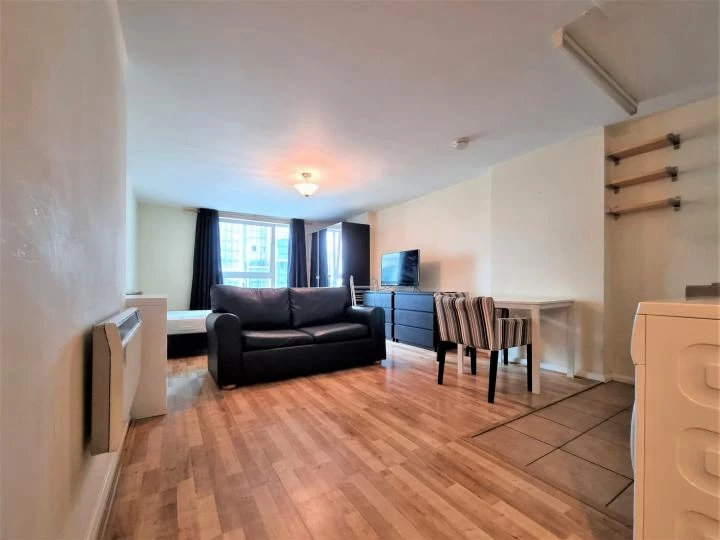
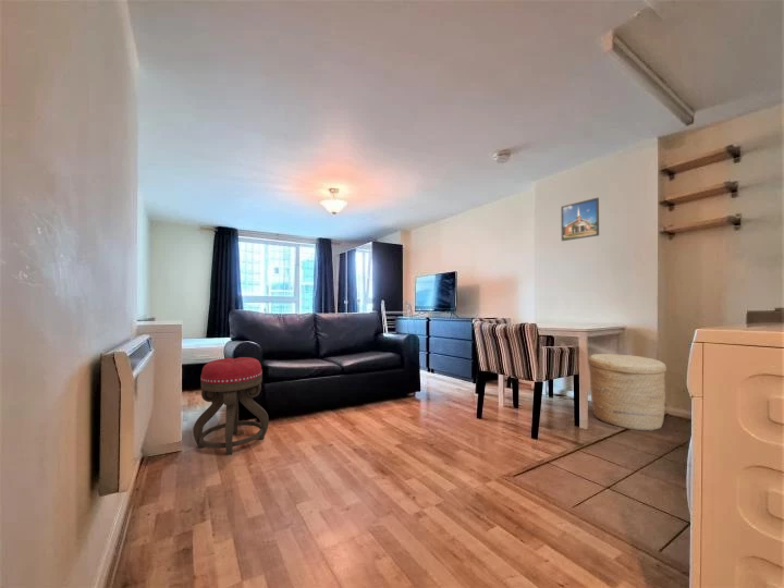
+ basket (625, 389)
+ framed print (578, 220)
+ ottoman (232, 401)
